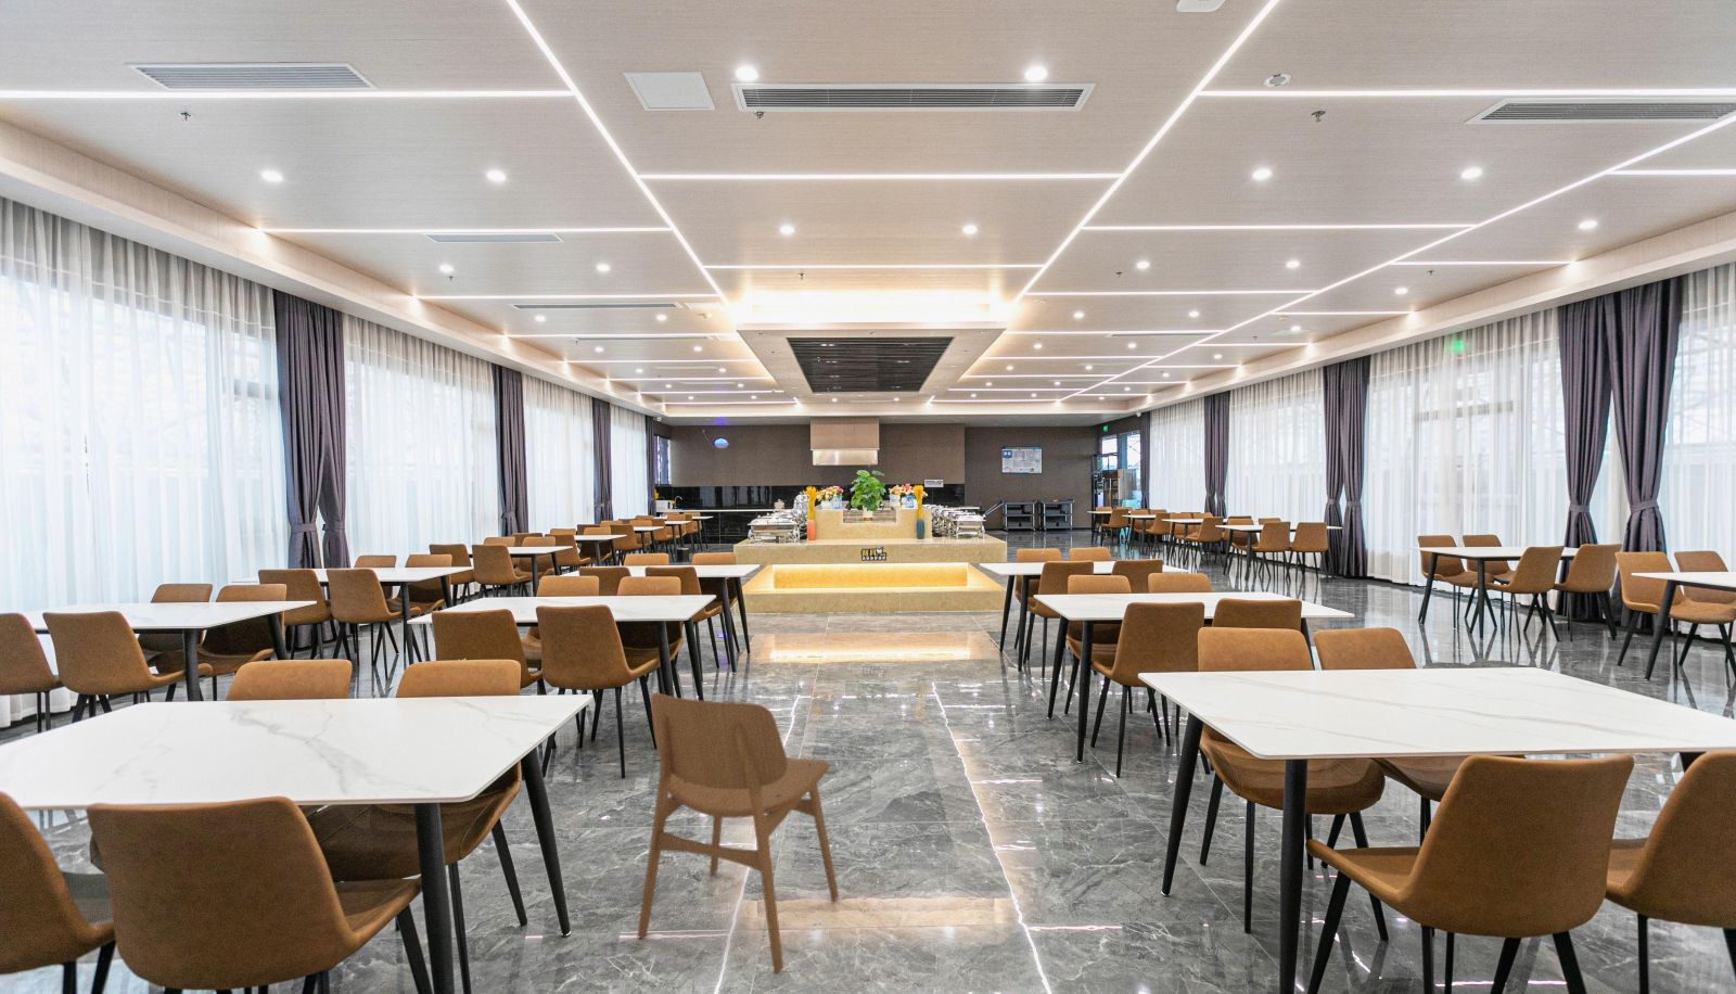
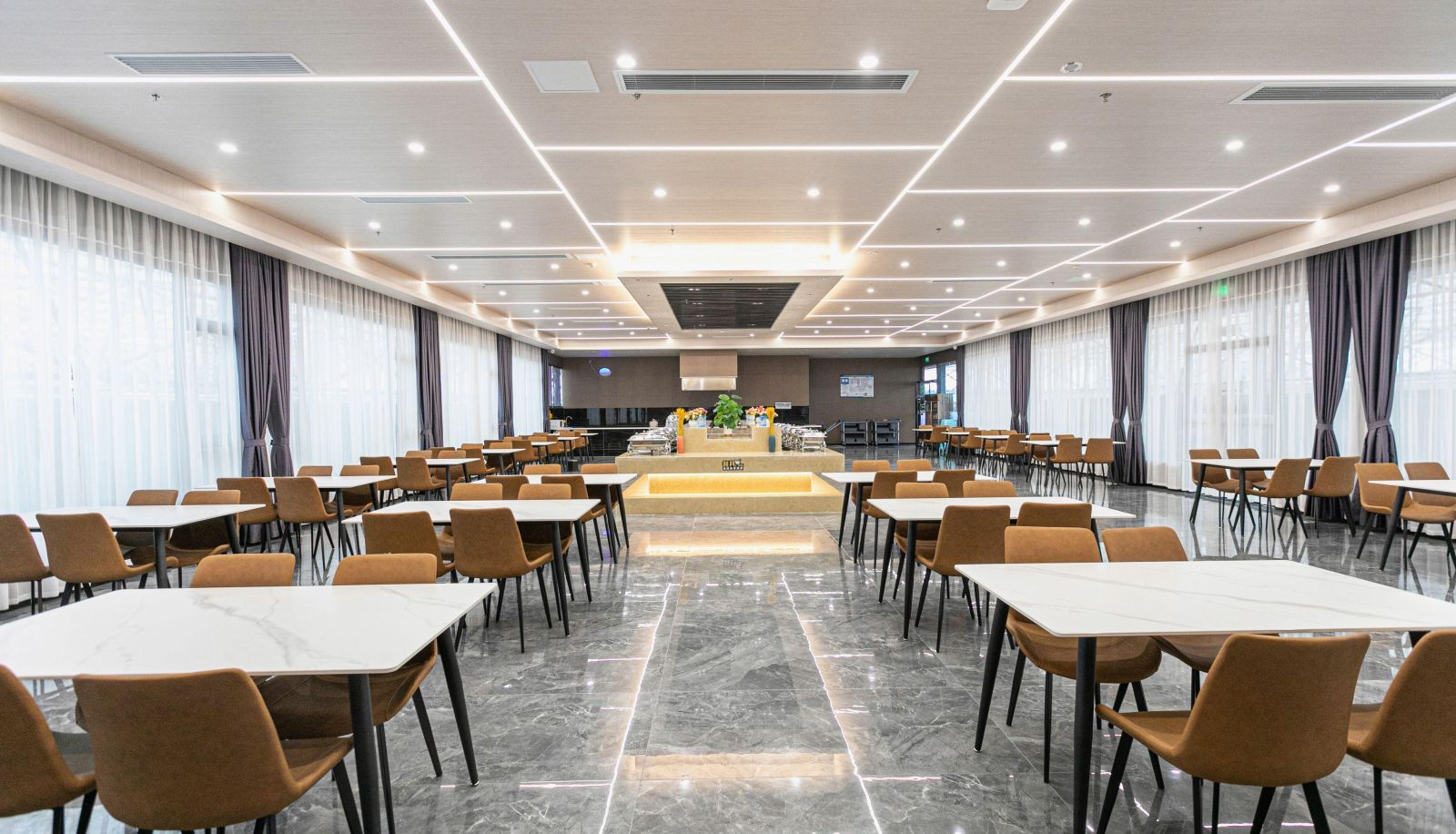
- dining chair (740, 799)
